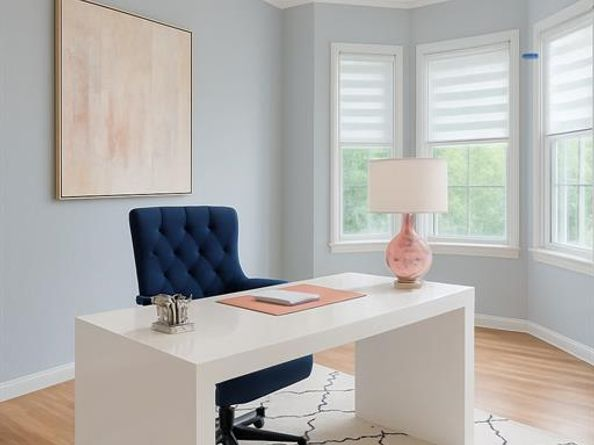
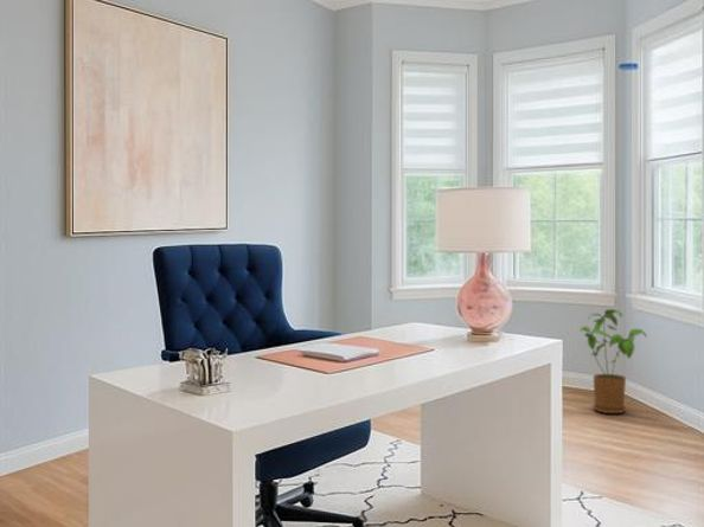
+ house plant (613, 360)
